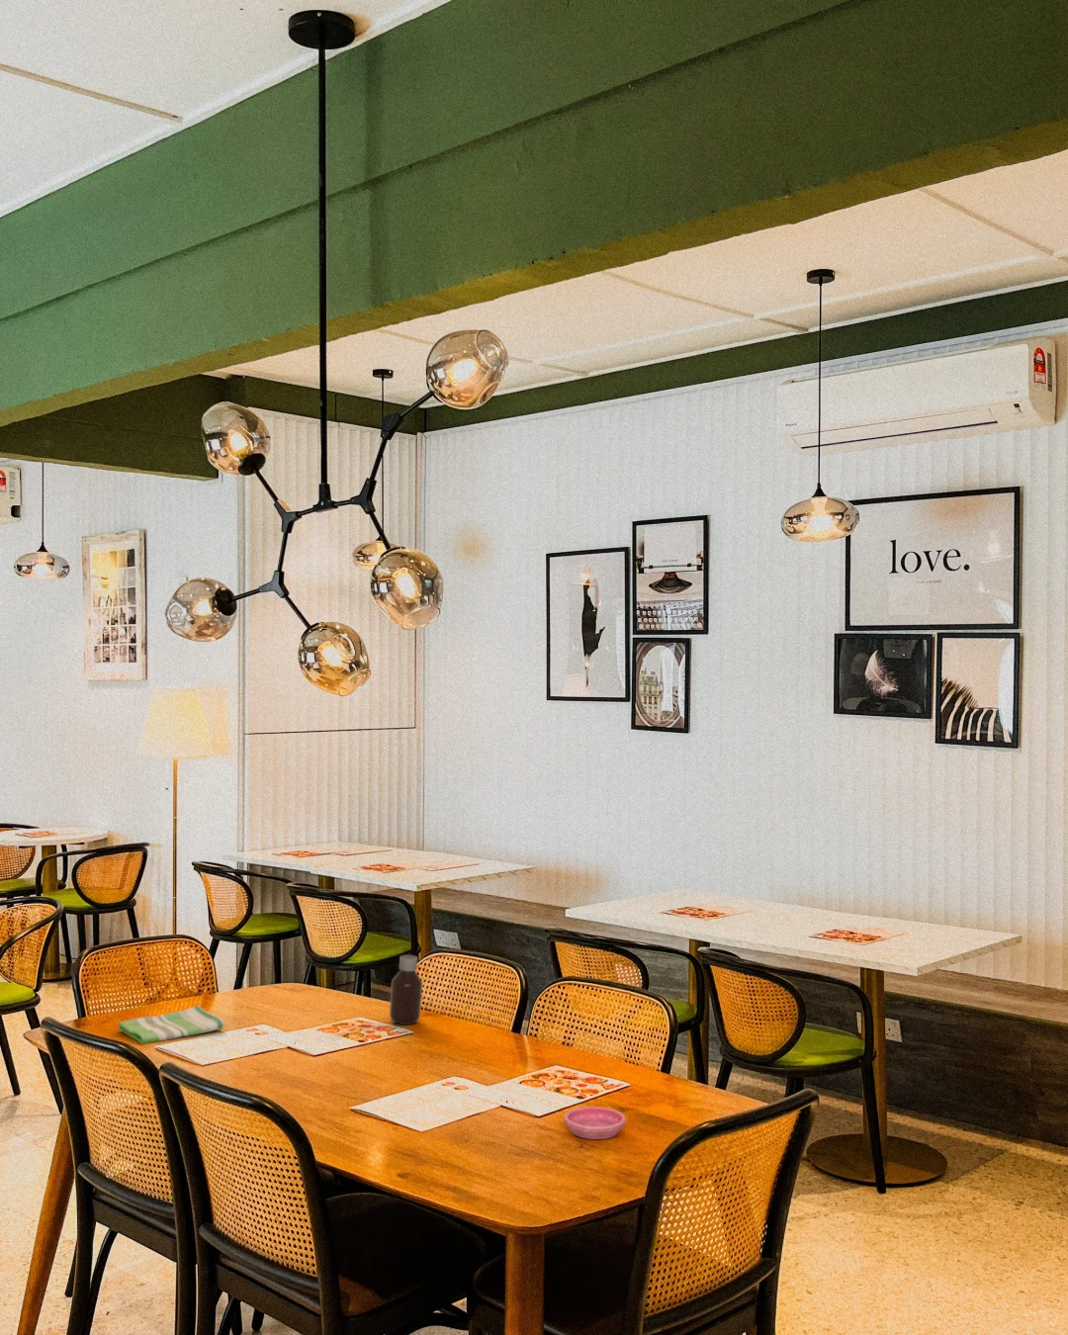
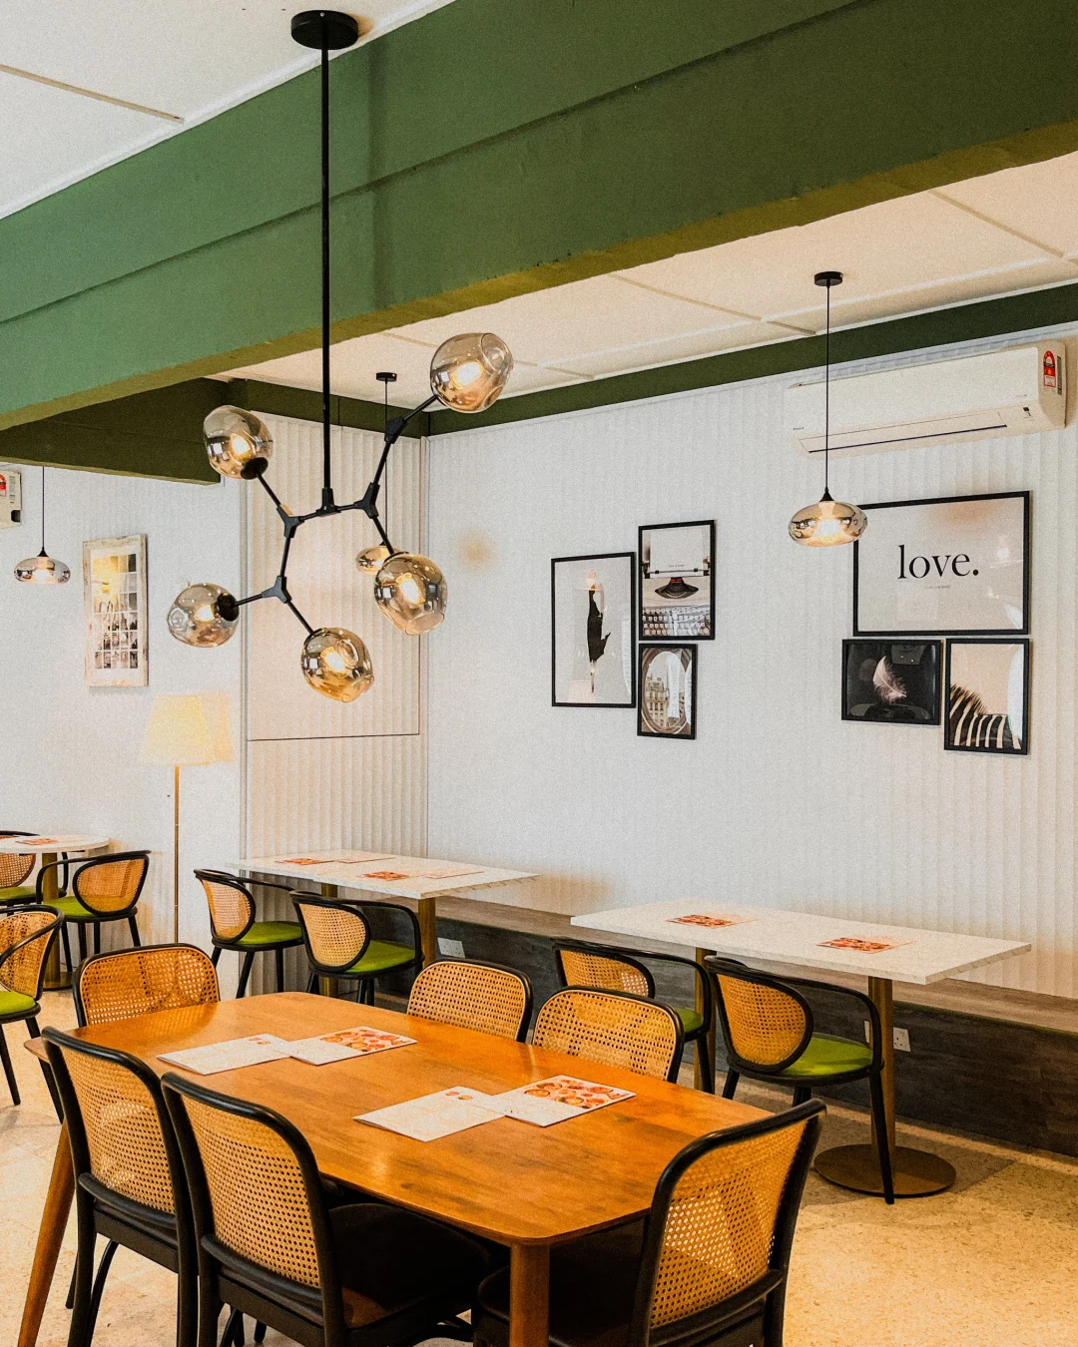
- bottle (405, 987)
- saucer (594, 1124)
- dish towel (171, 1023)
